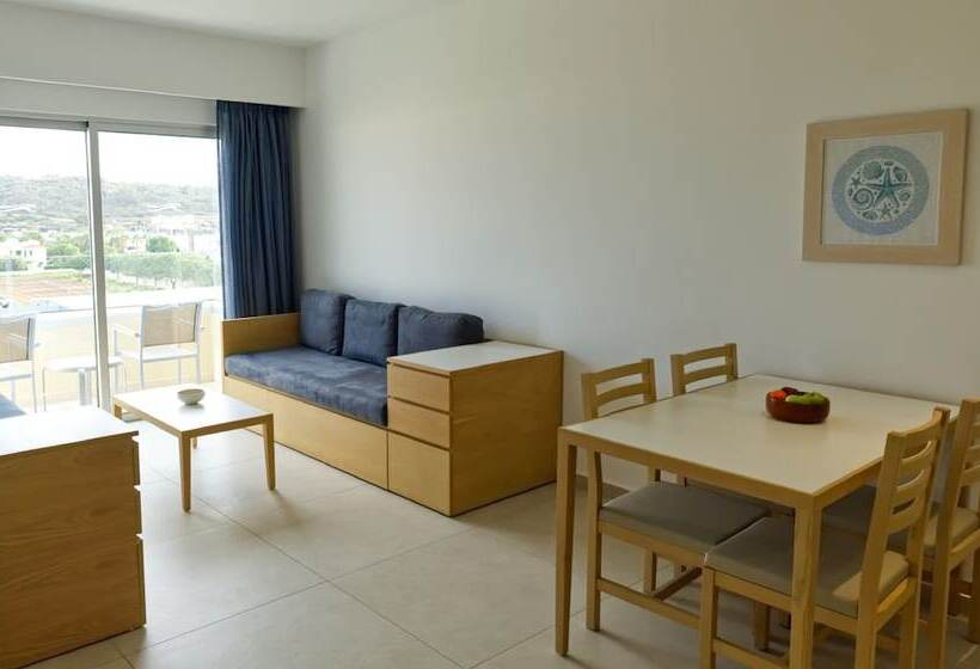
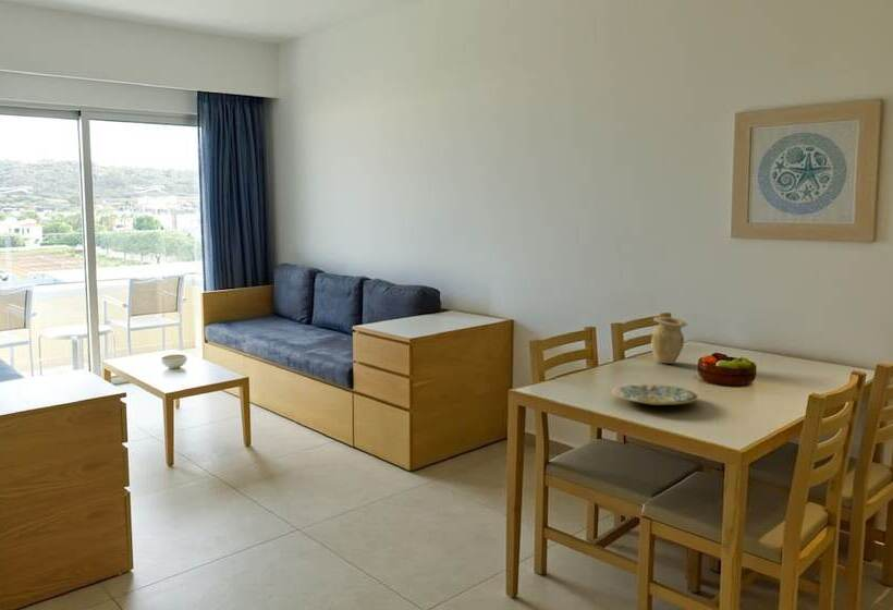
+ plate (653, 396)
+ vase (669, 340)
